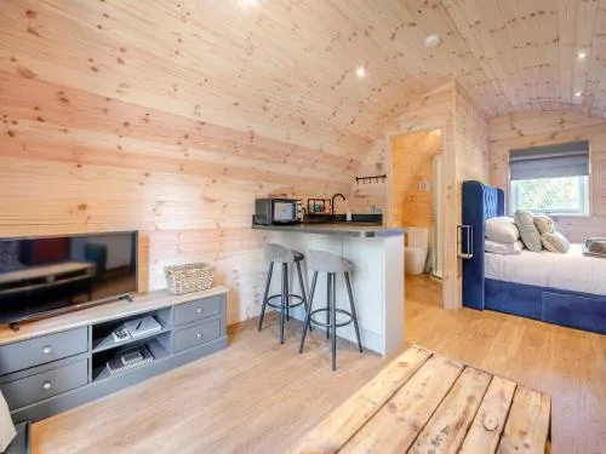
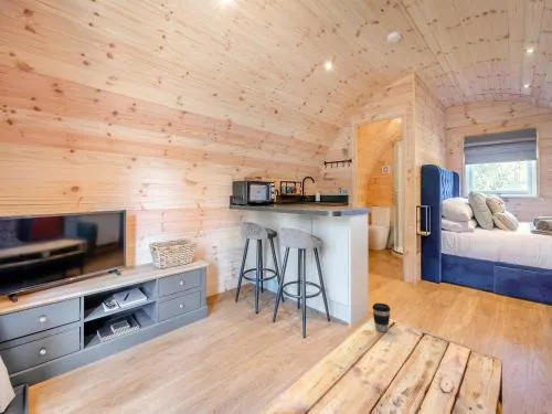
+ coffee cup (381, 317)
